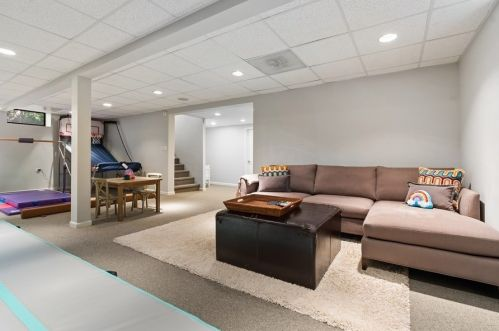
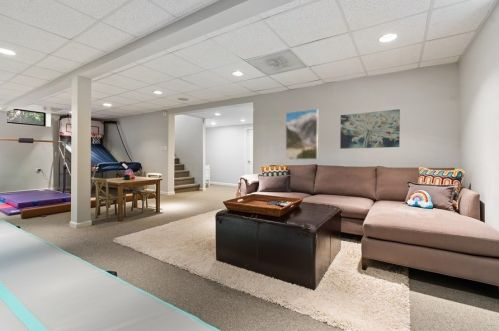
+ wall art (368, 130)
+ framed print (301, 135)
